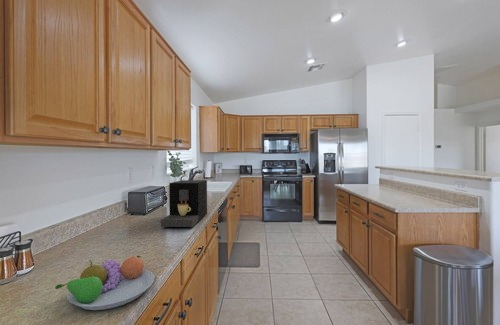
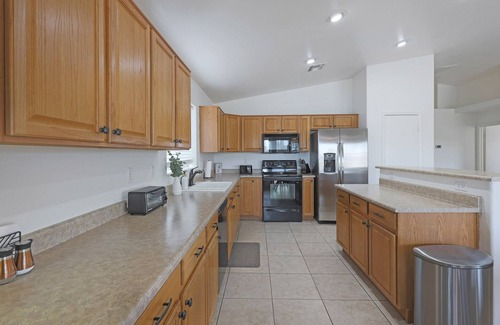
- coffee maker (186, 201)
- fruit bowl (110, 277)
